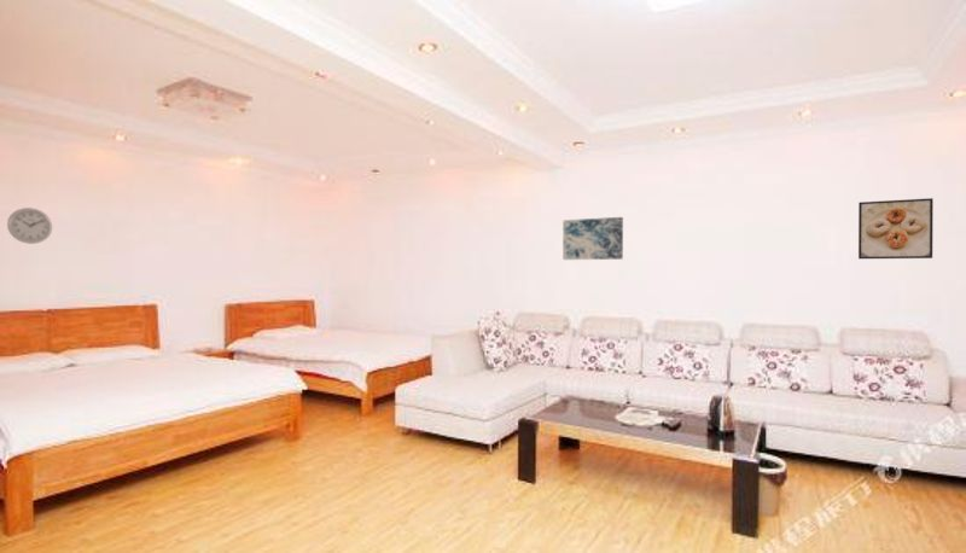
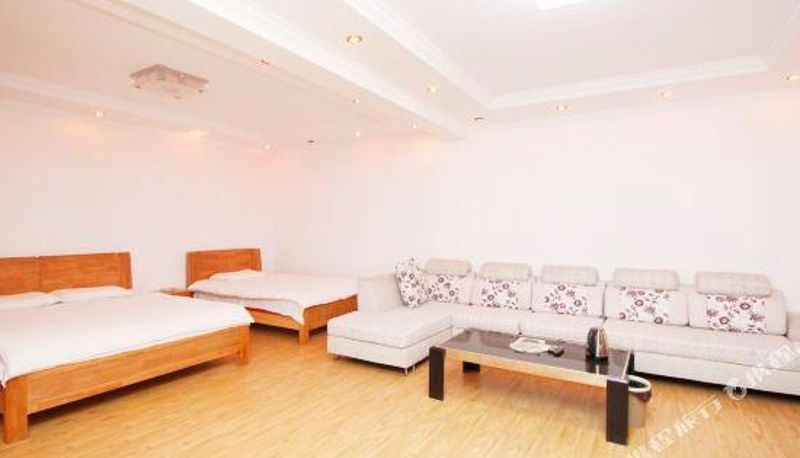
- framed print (894, 229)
- wall art (592, 239)
- wall clock (30, 226)
